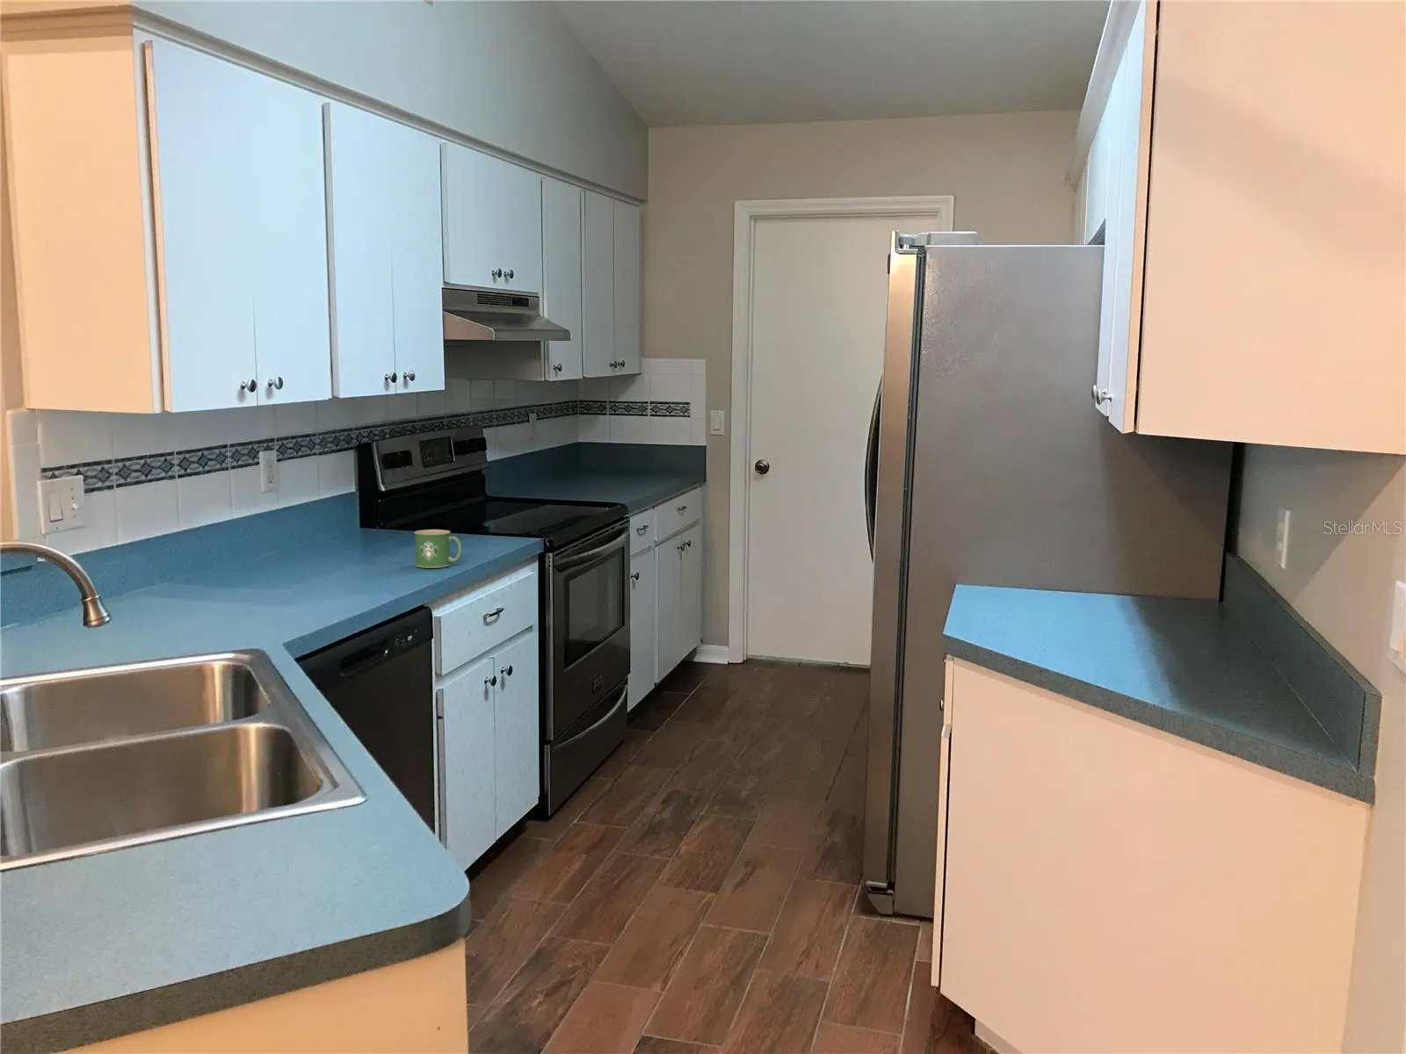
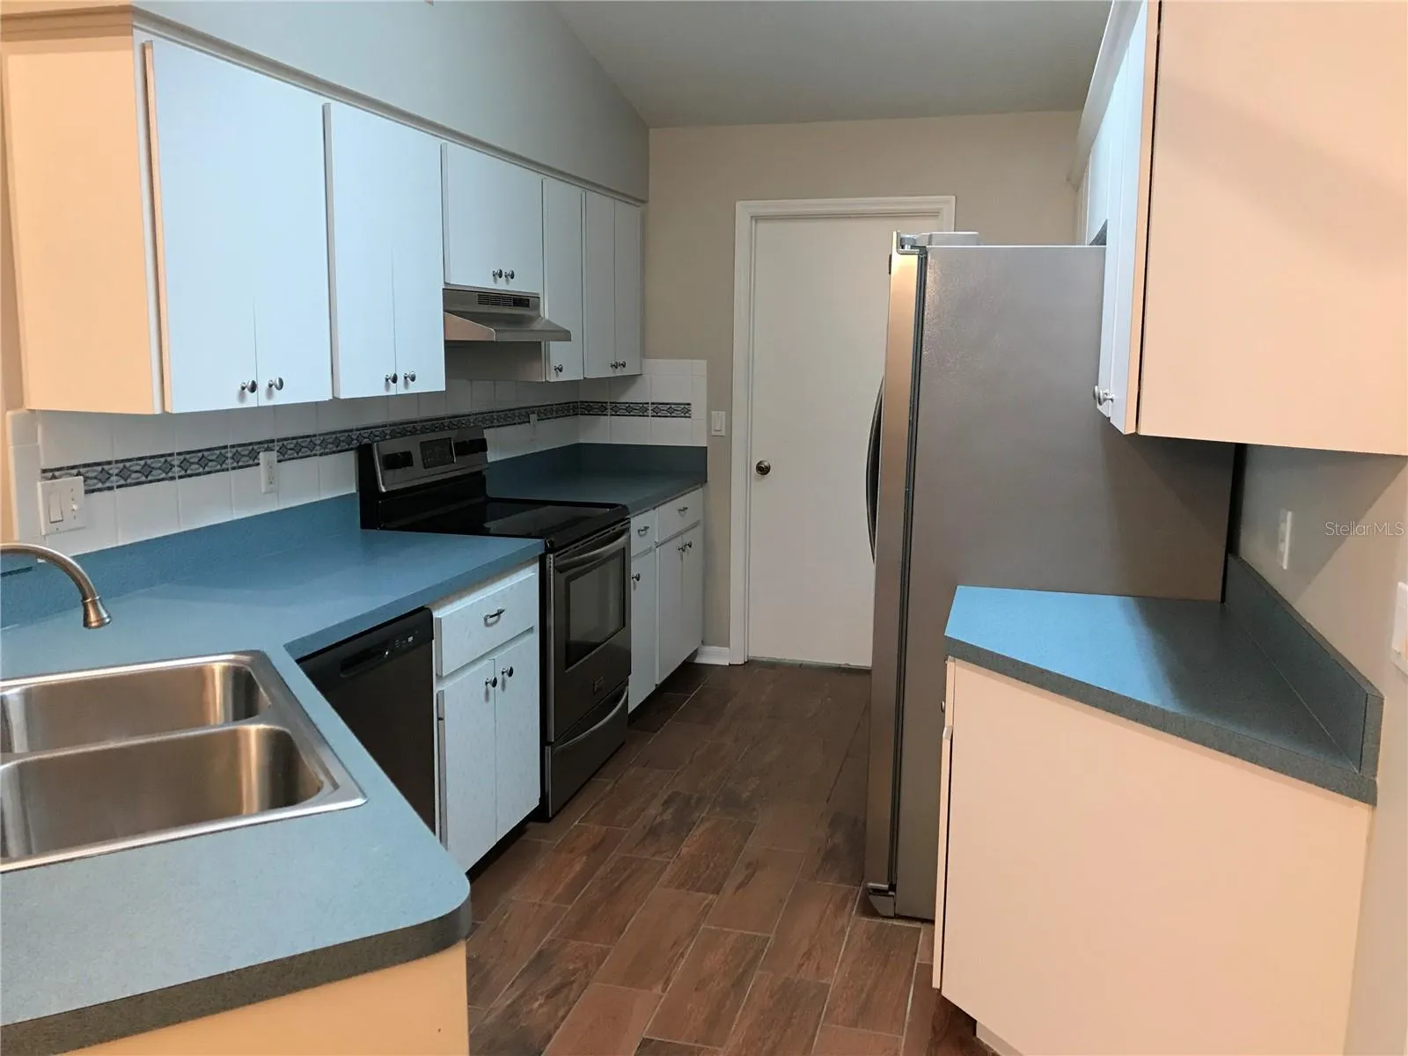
- mug (438, 548)
